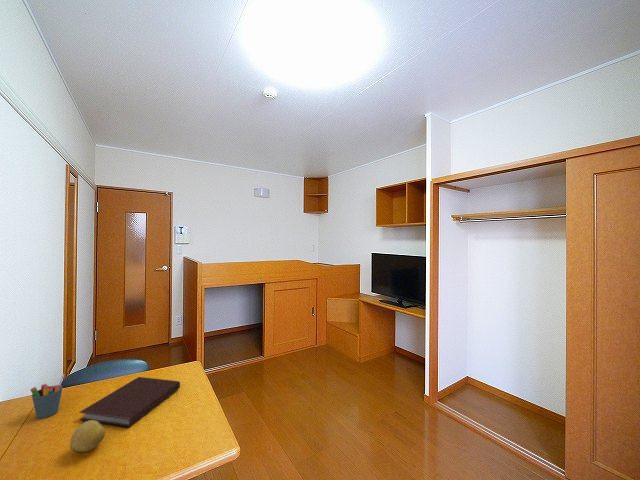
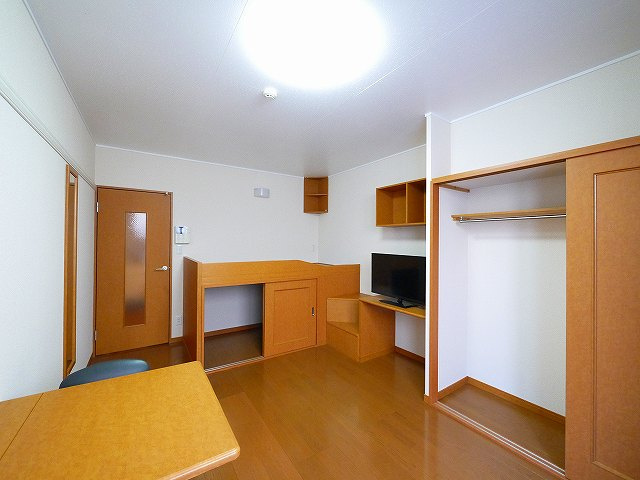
- pen holder (47, 396)
- notebook (134, 399)
- fruit (88, 436)
